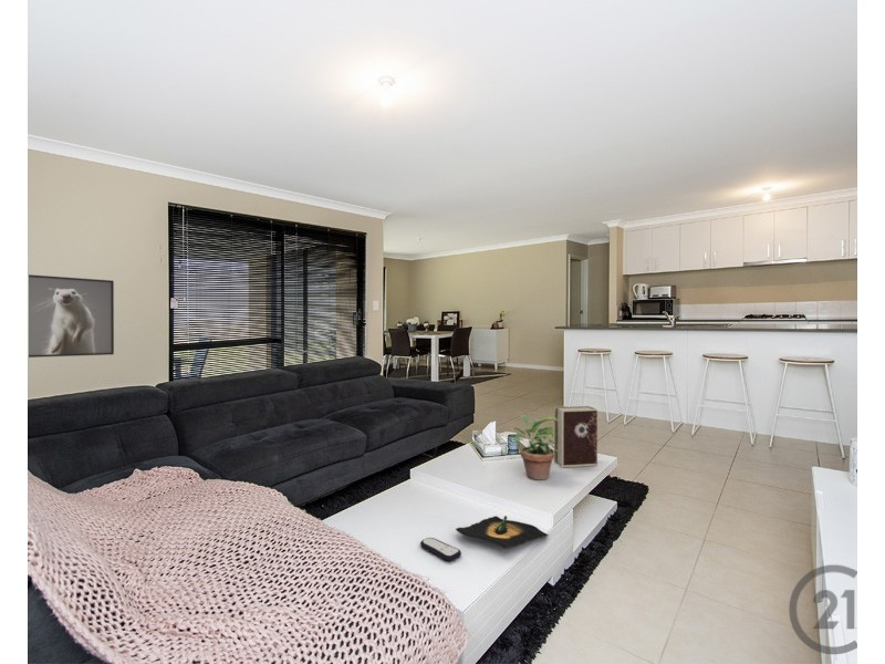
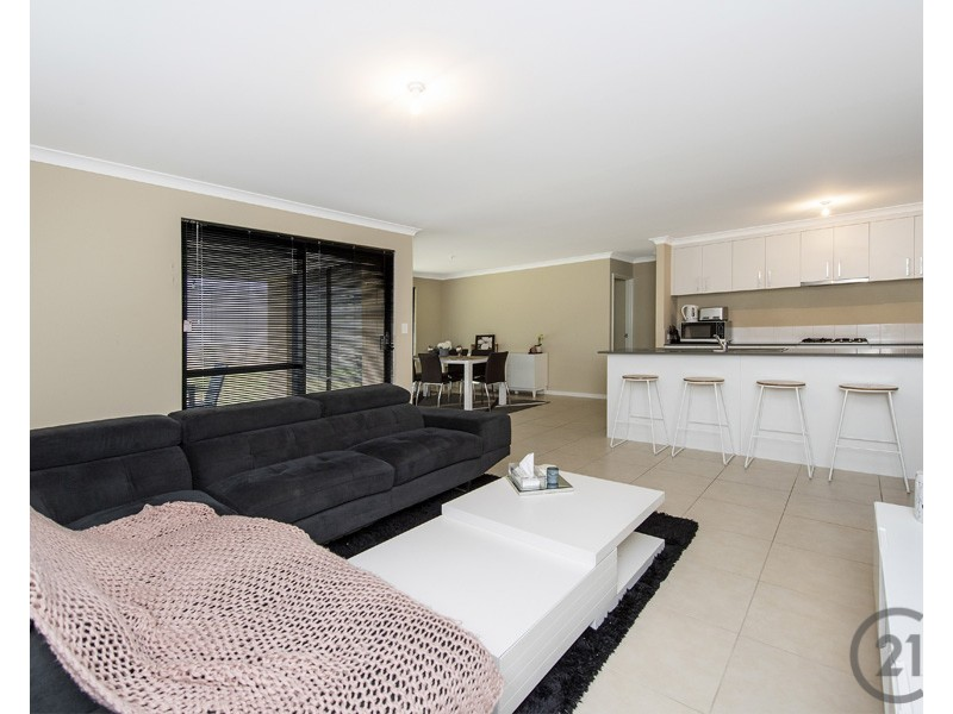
- tequila (502, 528)
- book (575, 435)
- potted plant (531, 445)
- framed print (64, 317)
- remote control (439, 548)
